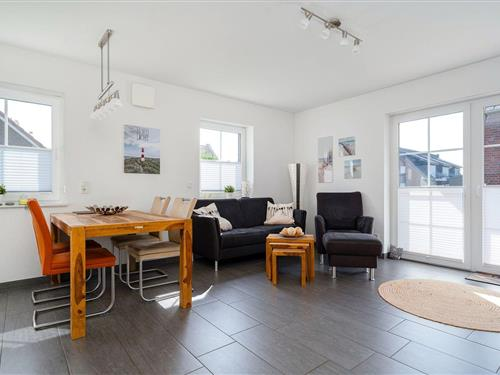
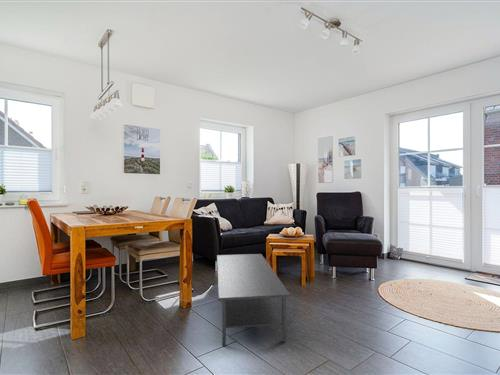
+ coffee table (245, 289)
